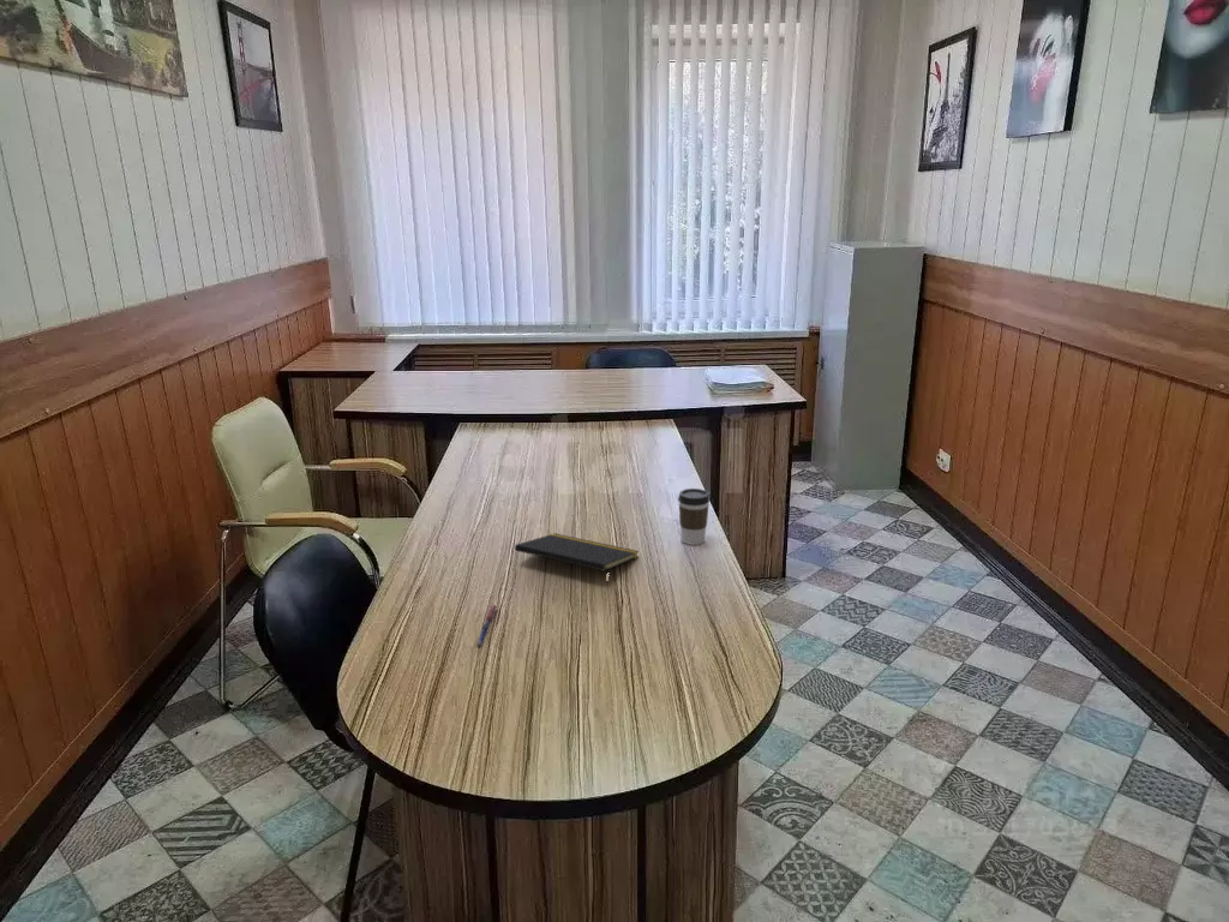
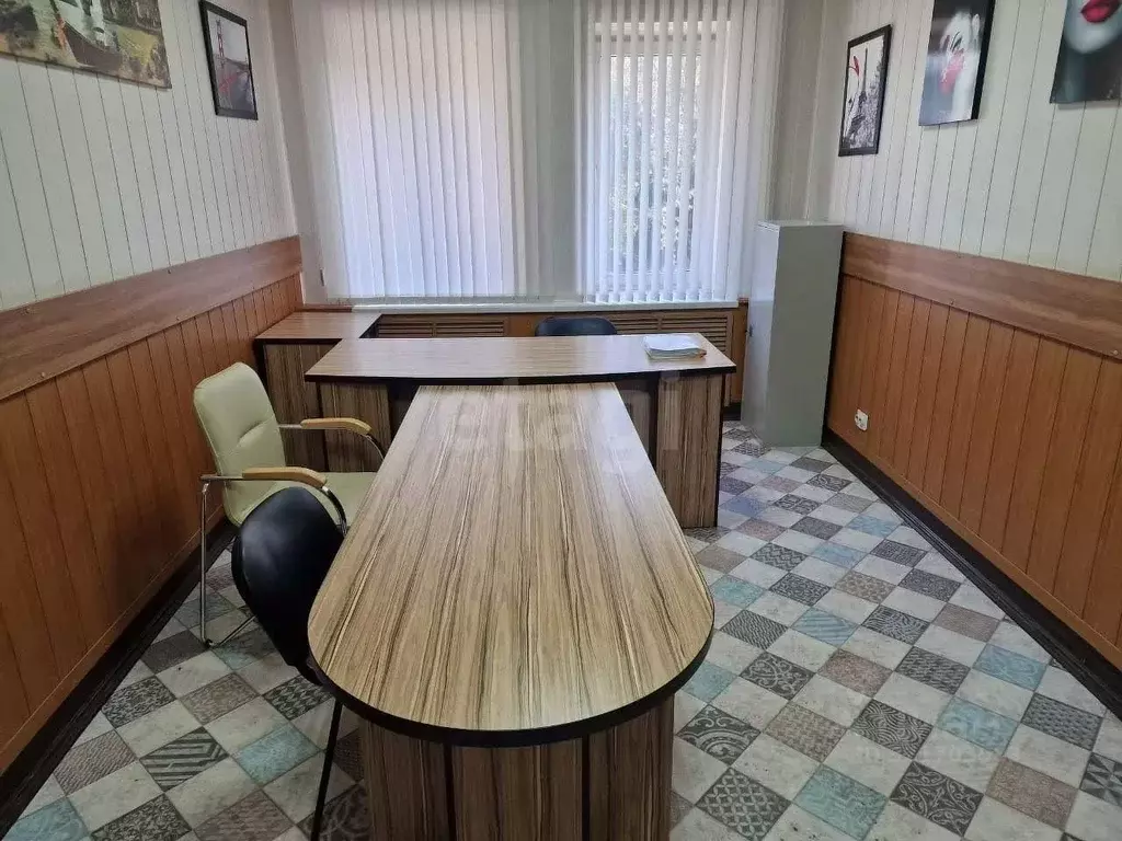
- notepad (577, 550)
- coffee cup (693, 516)
- pen (486, 624)
